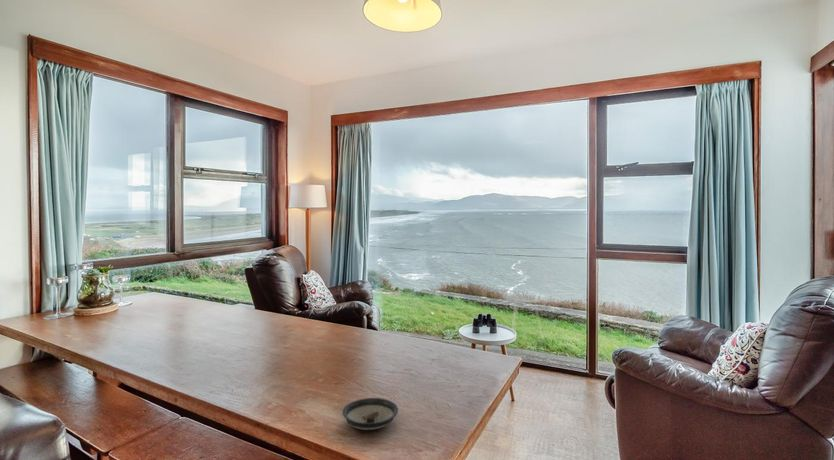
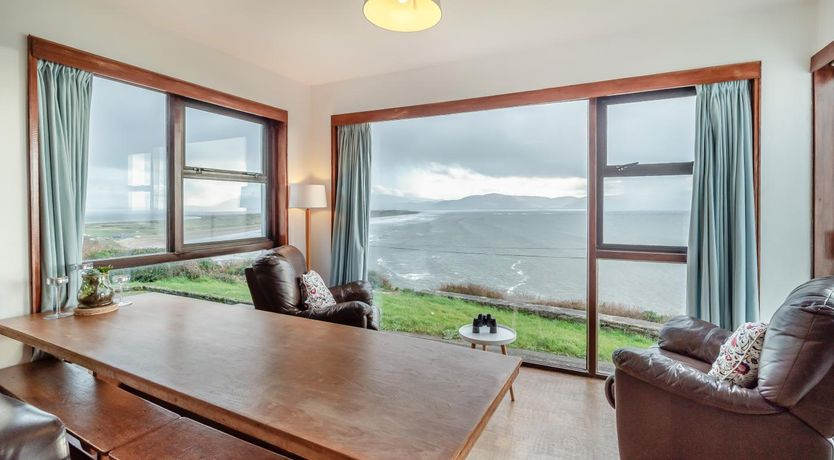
- saucer (370, 416)
